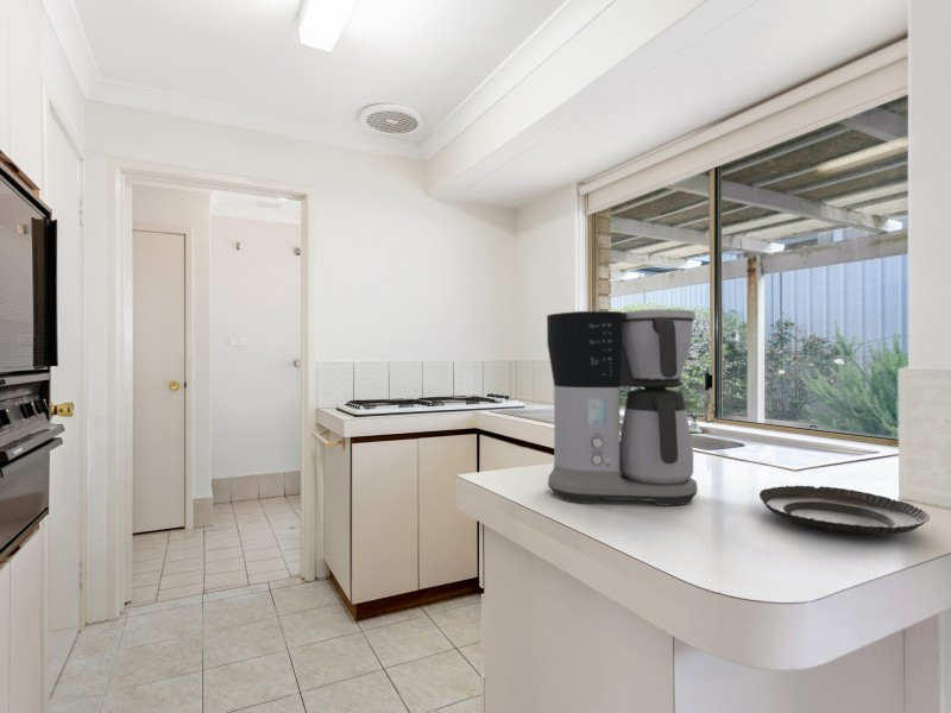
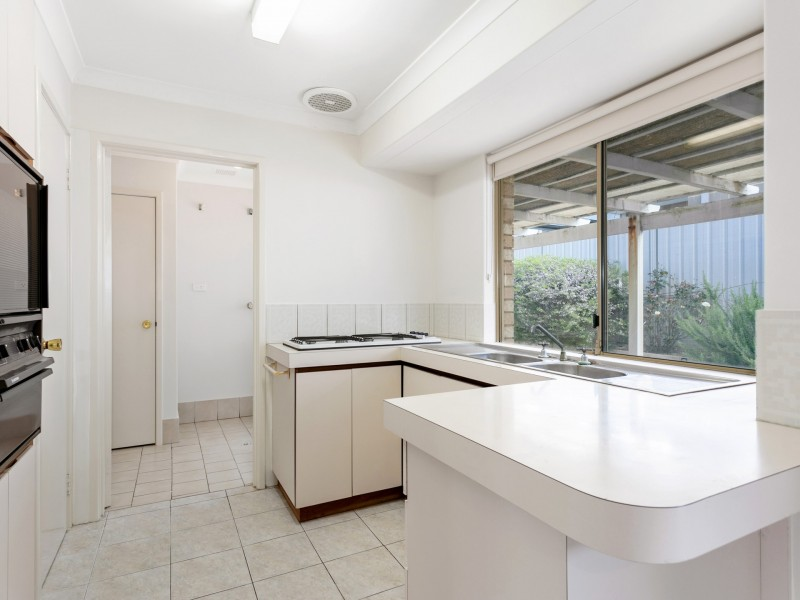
- tart tin (837, 511)
- coffee maker (618, 403)
